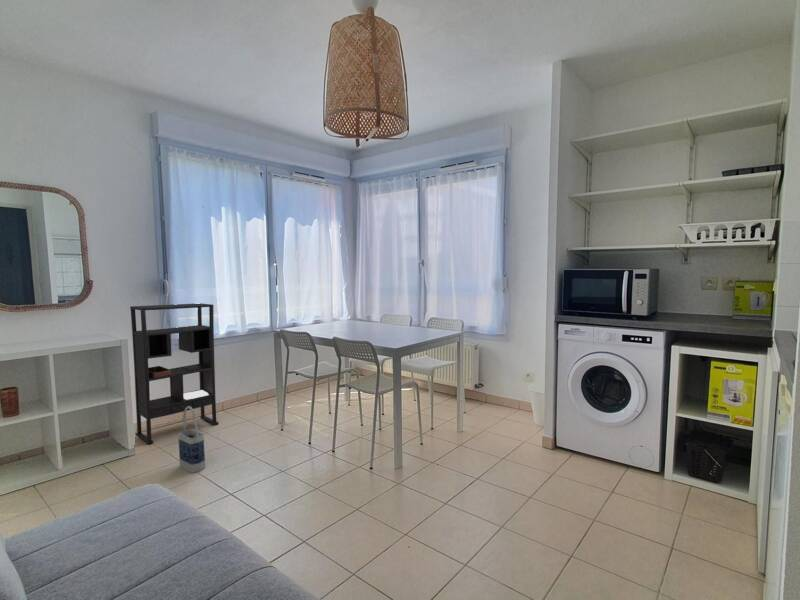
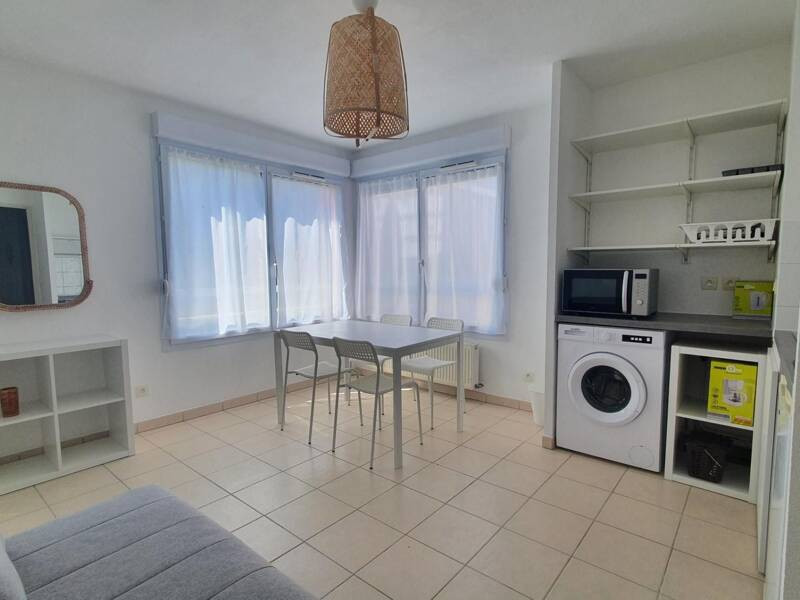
- bag (191, 437)
- bookshelf (176, 368)
